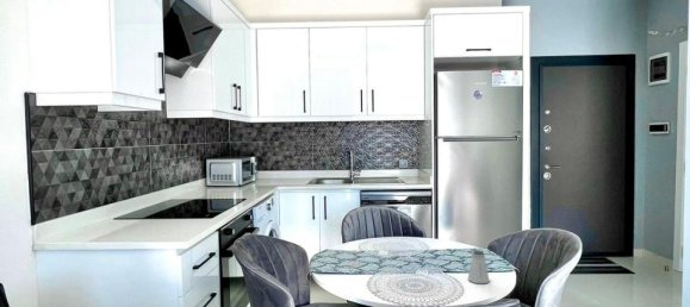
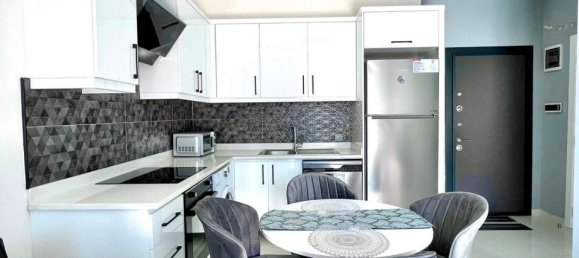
- saltshaker (478, 265)
